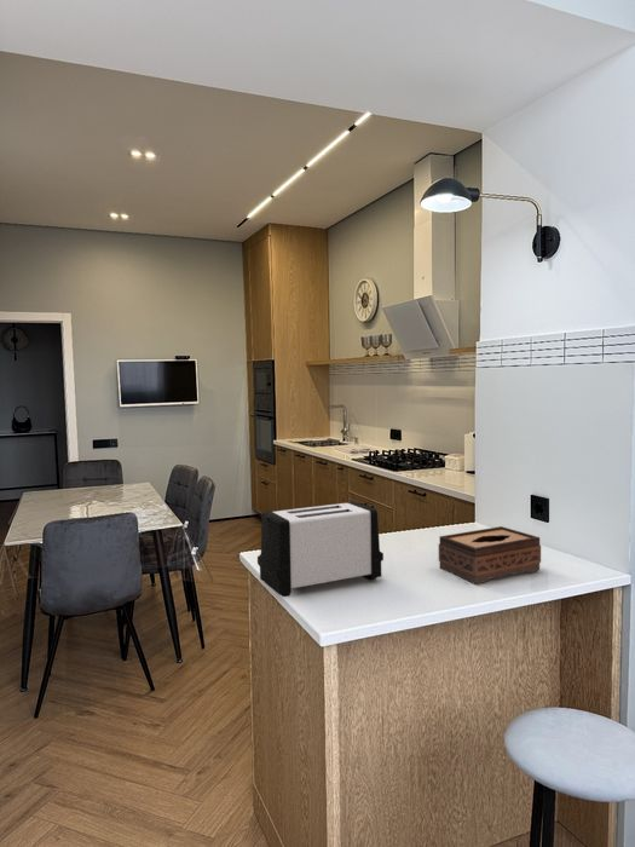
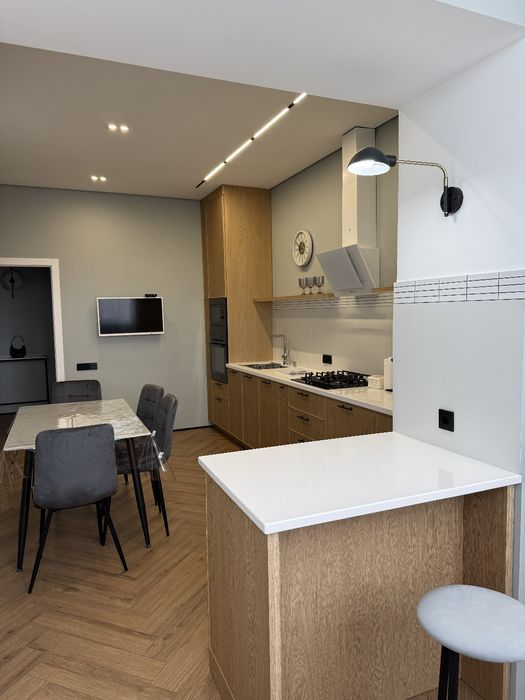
- tissue box (489, 553)
- toaster (321, 544)
